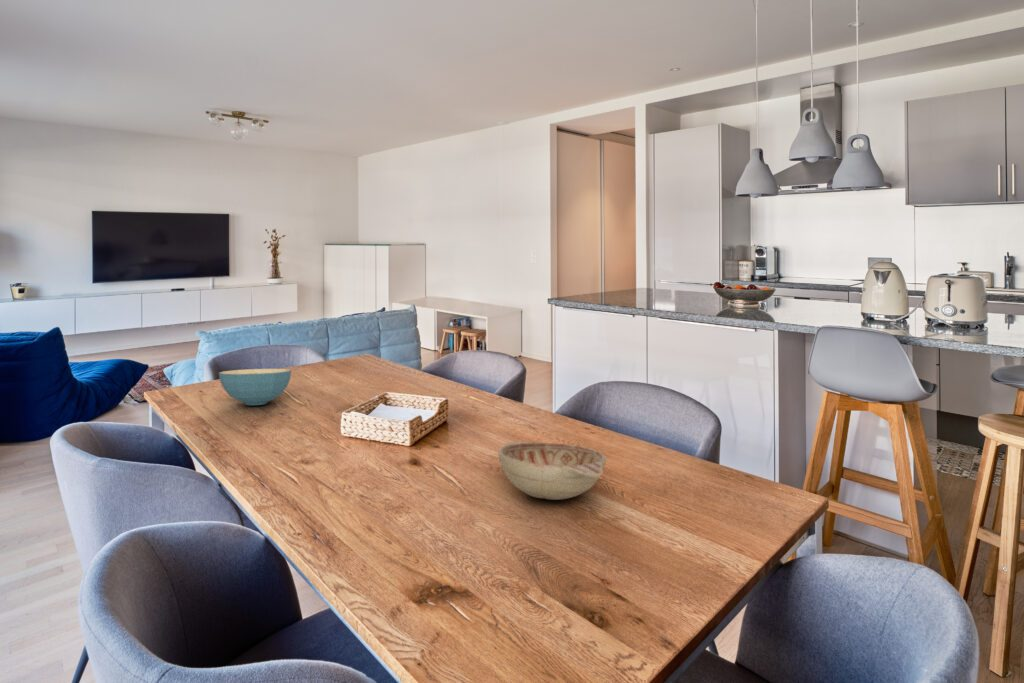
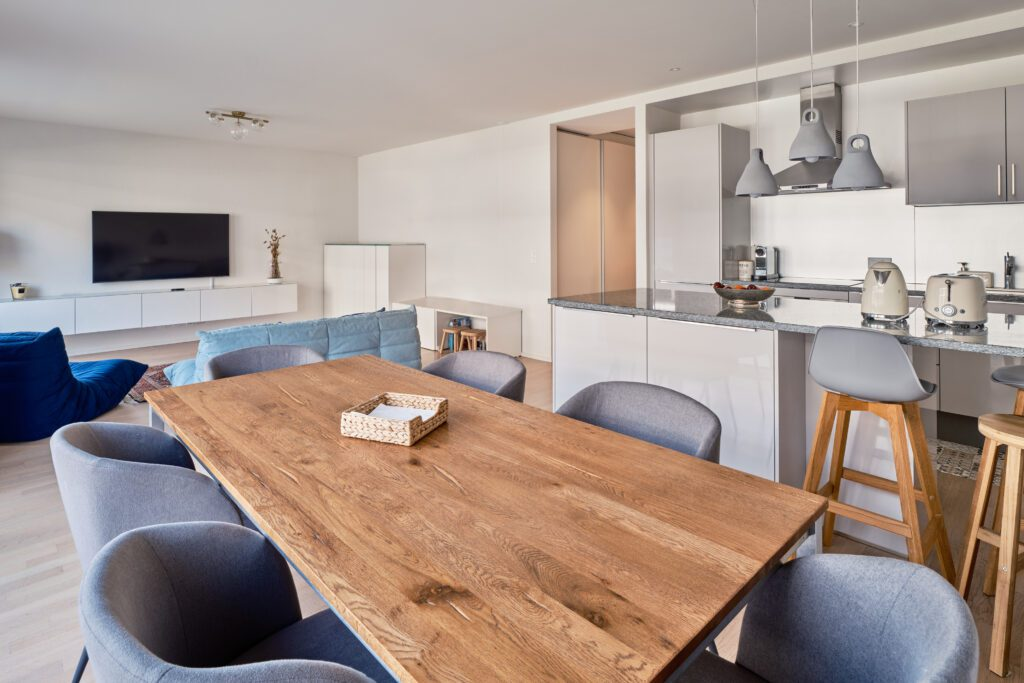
- cereal bowl (256, 387)
- decorative bowl (552, 472)
